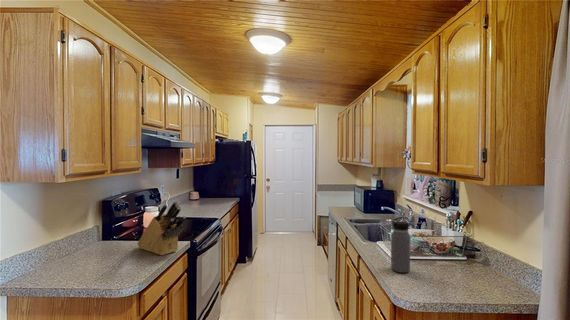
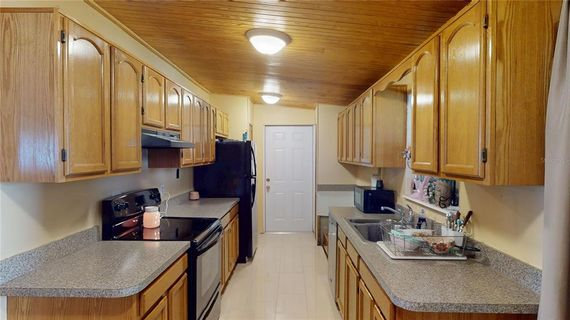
- water bottle (400, 242)
- knife block (161, 225)
